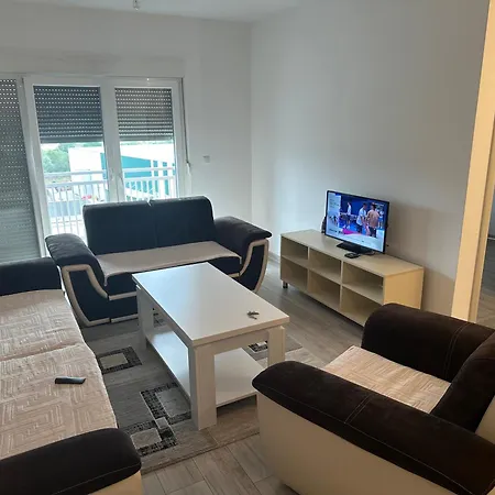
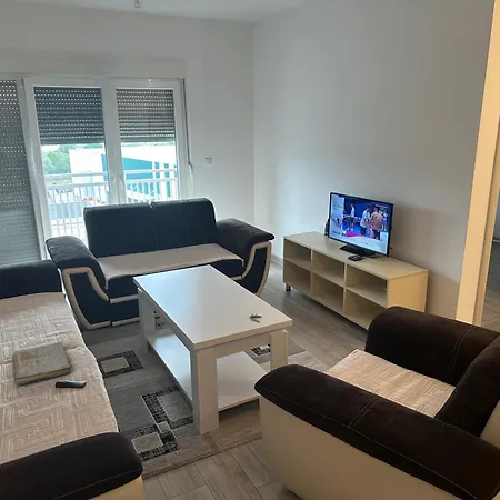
+ book (41, 361)
